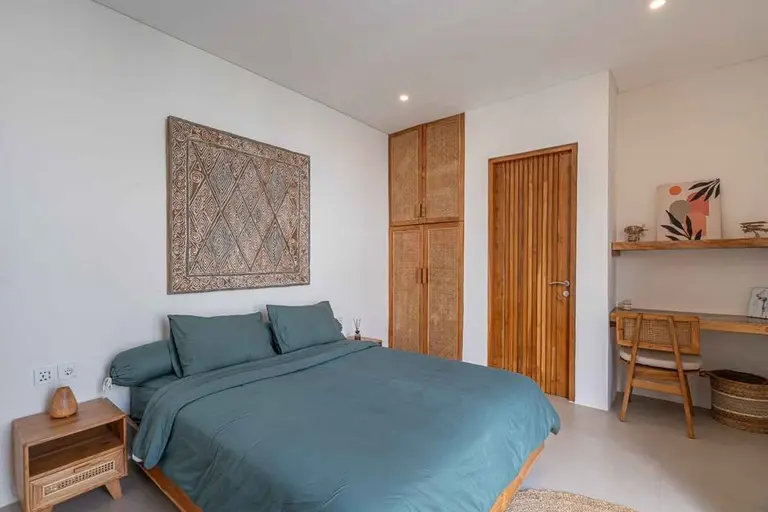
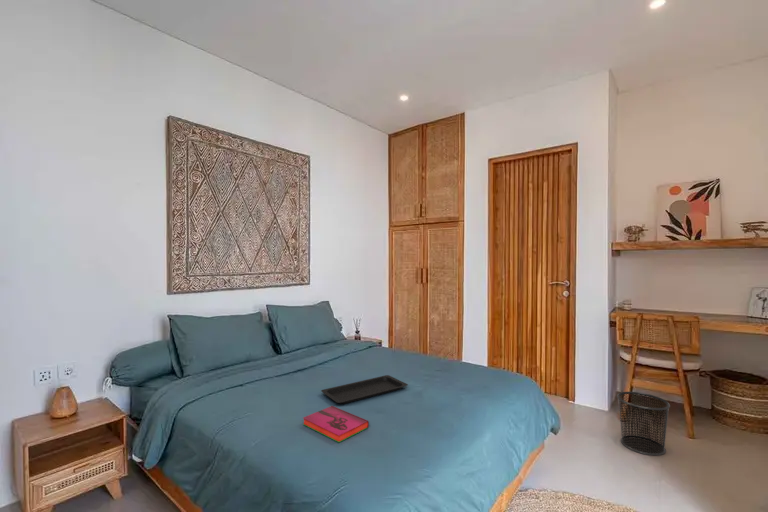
+ waste bin (642, 422)
+ hardback book (335, 422)
+ serving tray (365, 389)
